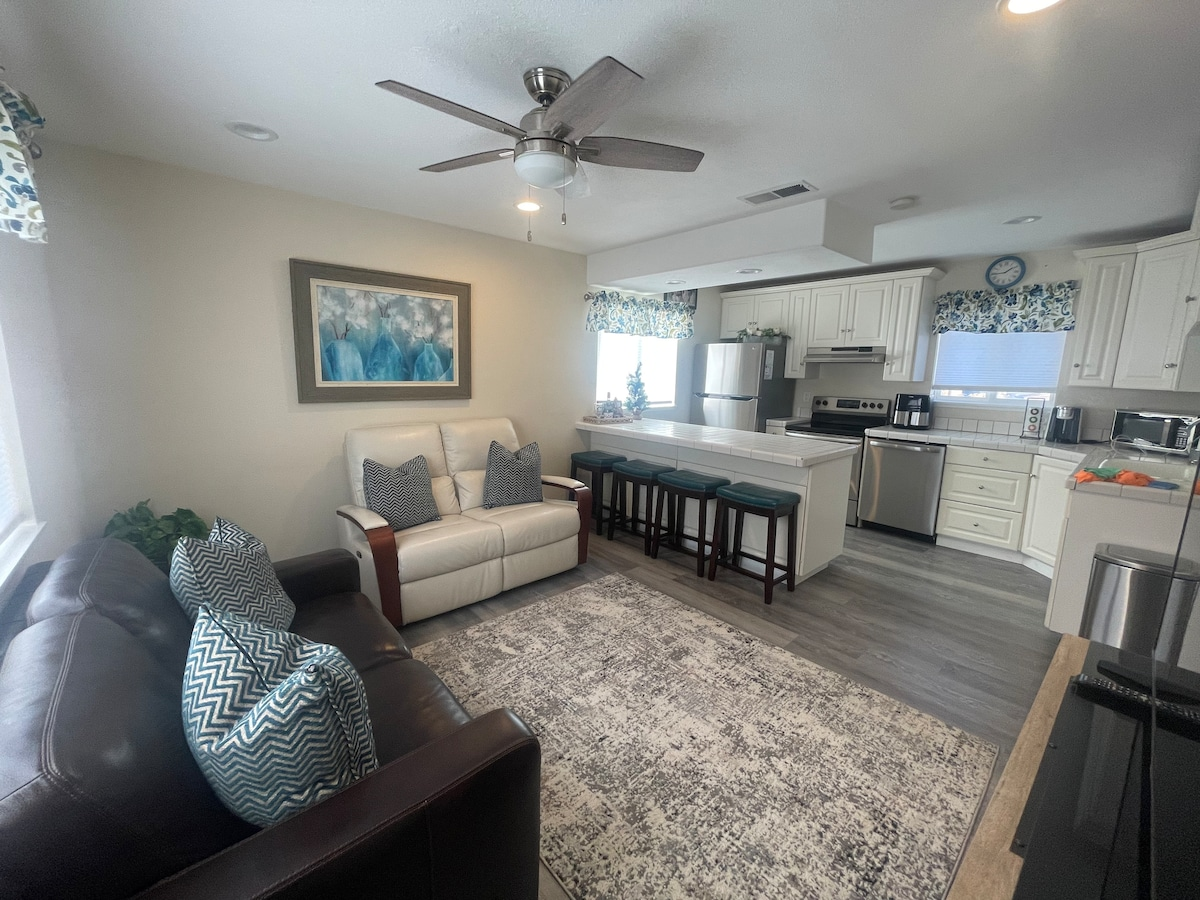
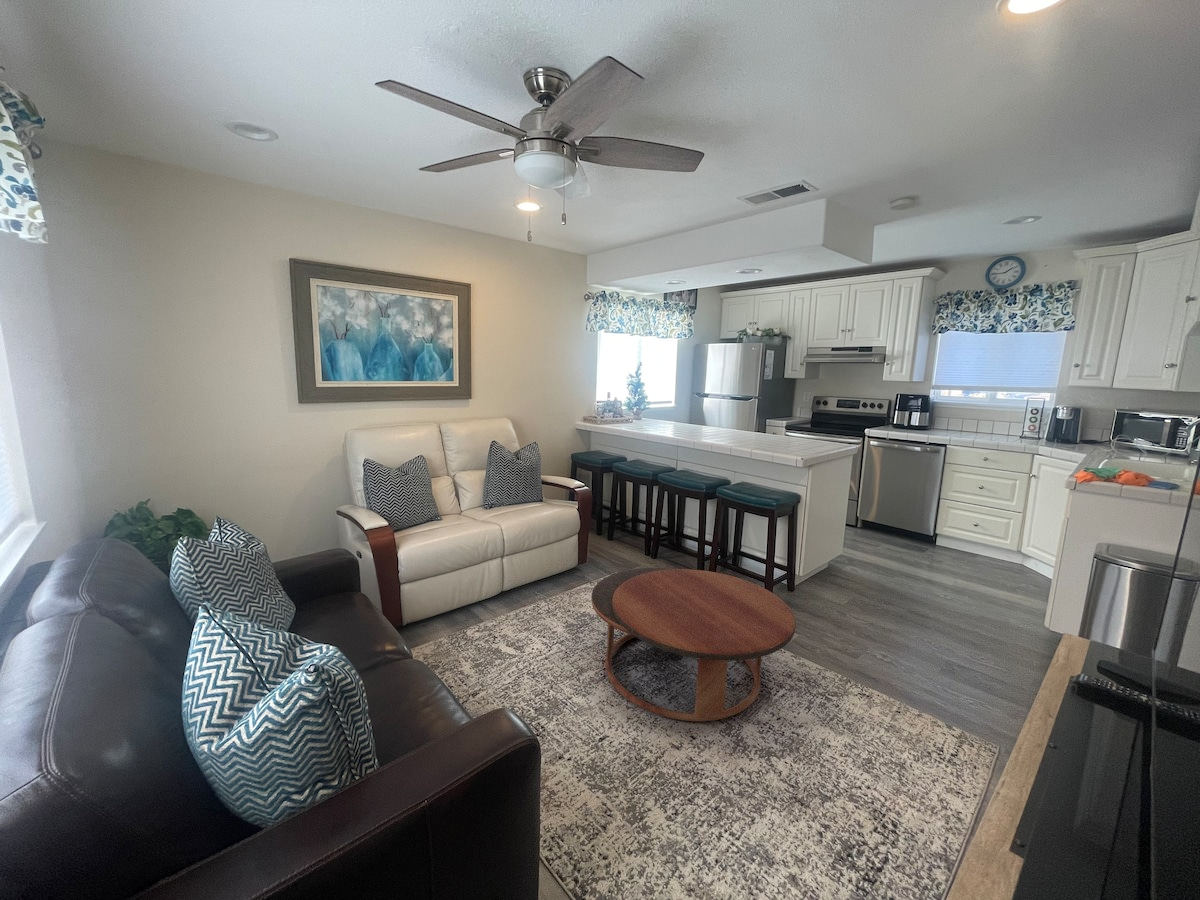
+ coffee table (684, 634)
